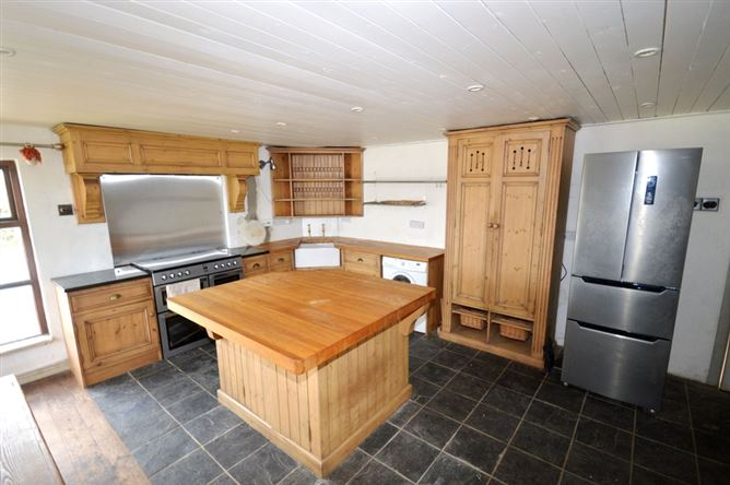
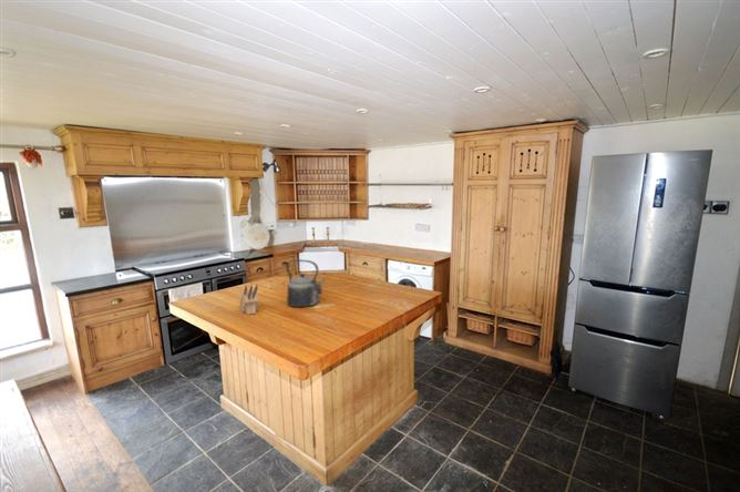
+ kettle (305, 281)
+ knife block (248, 296)
